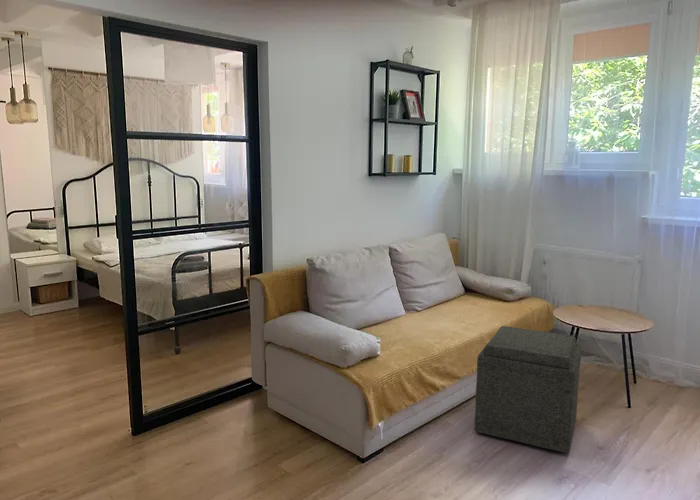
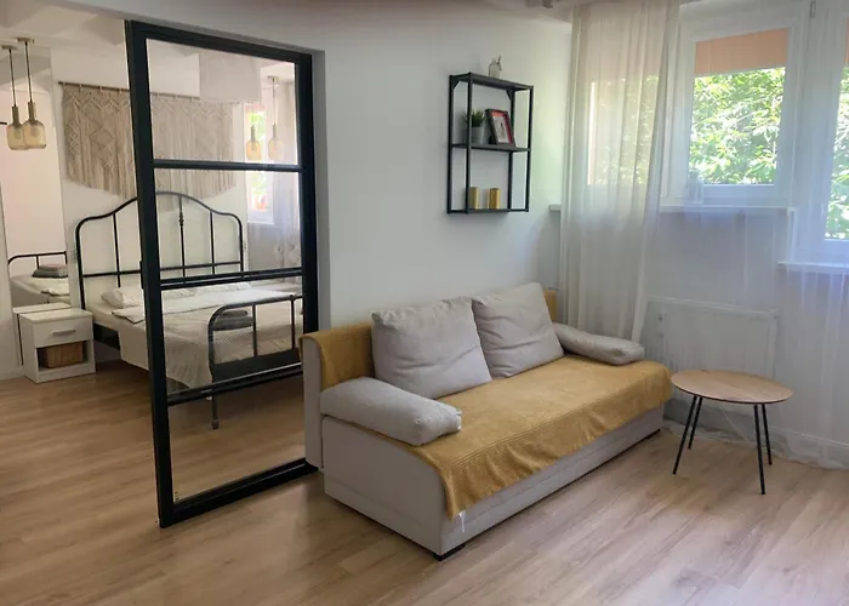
- ottoman (529, 382)
